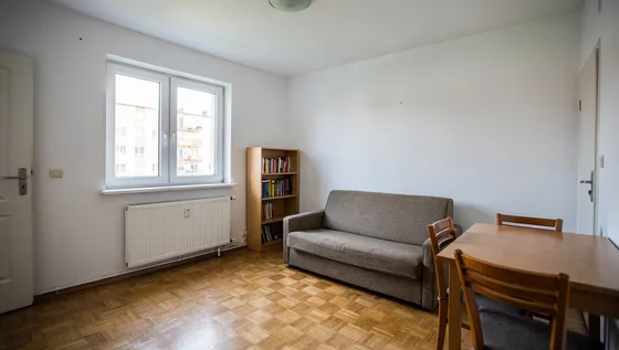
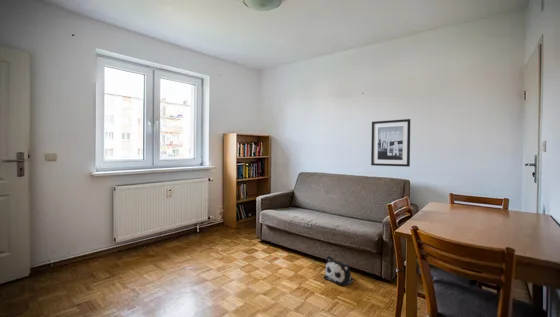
+ wall art (390, 143)
+ plush toy (341, 267)
